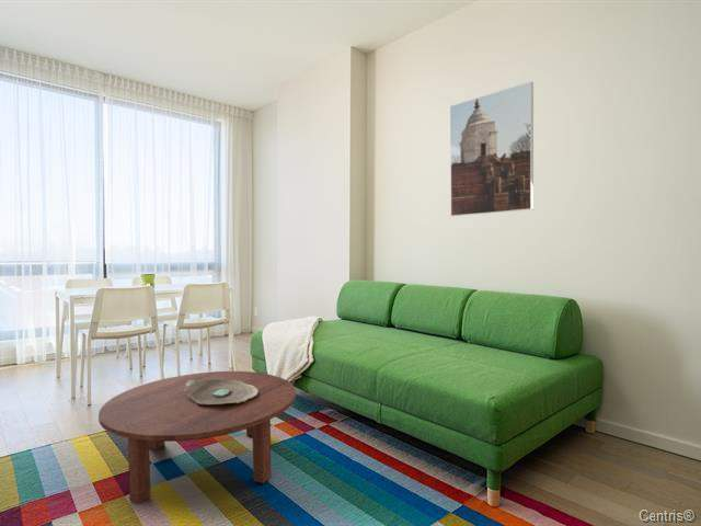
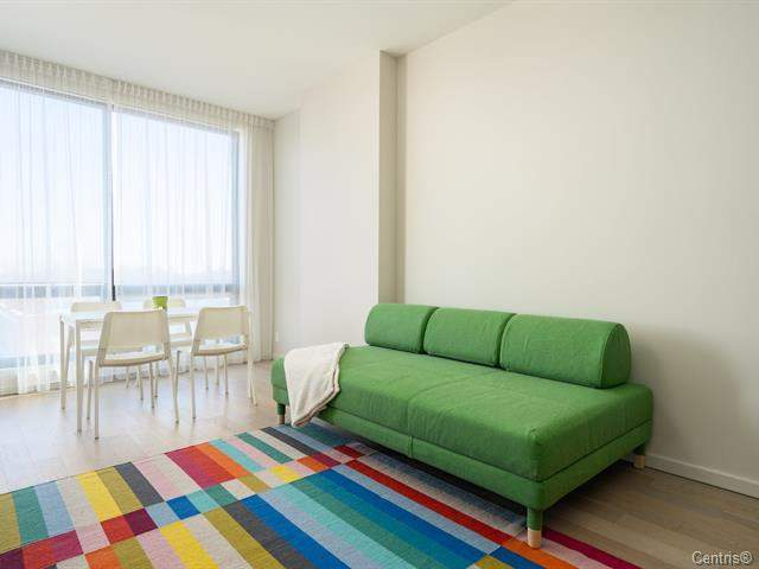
- coffee table (204, 428)
- decorative bowl (221, 388)
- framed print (489, 153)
